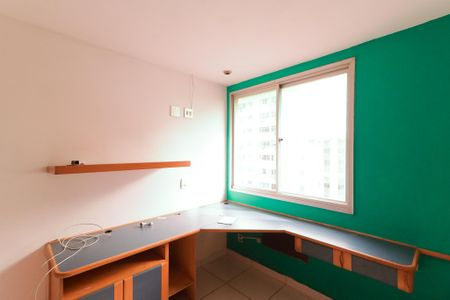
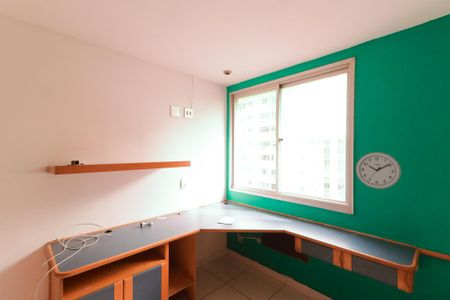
+ wall clock (376, 170)
